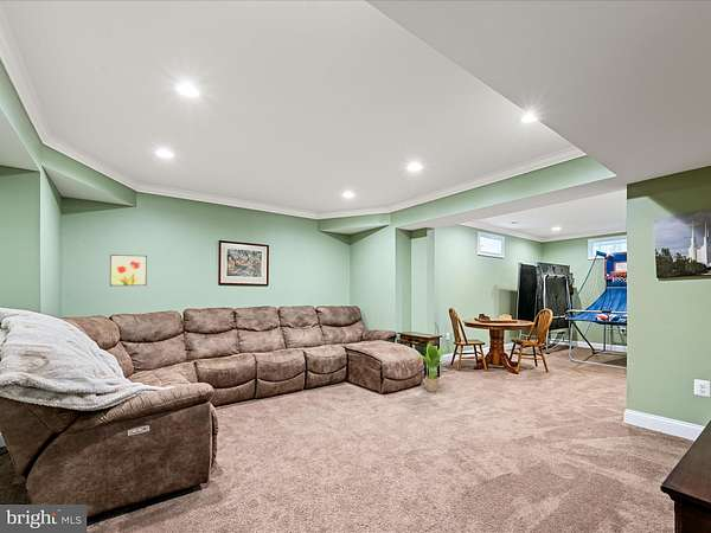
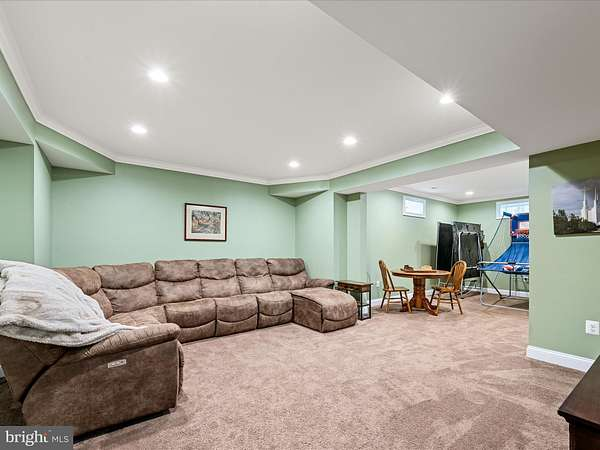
- potted plant (436, 366)
- wall art (128, 270)
